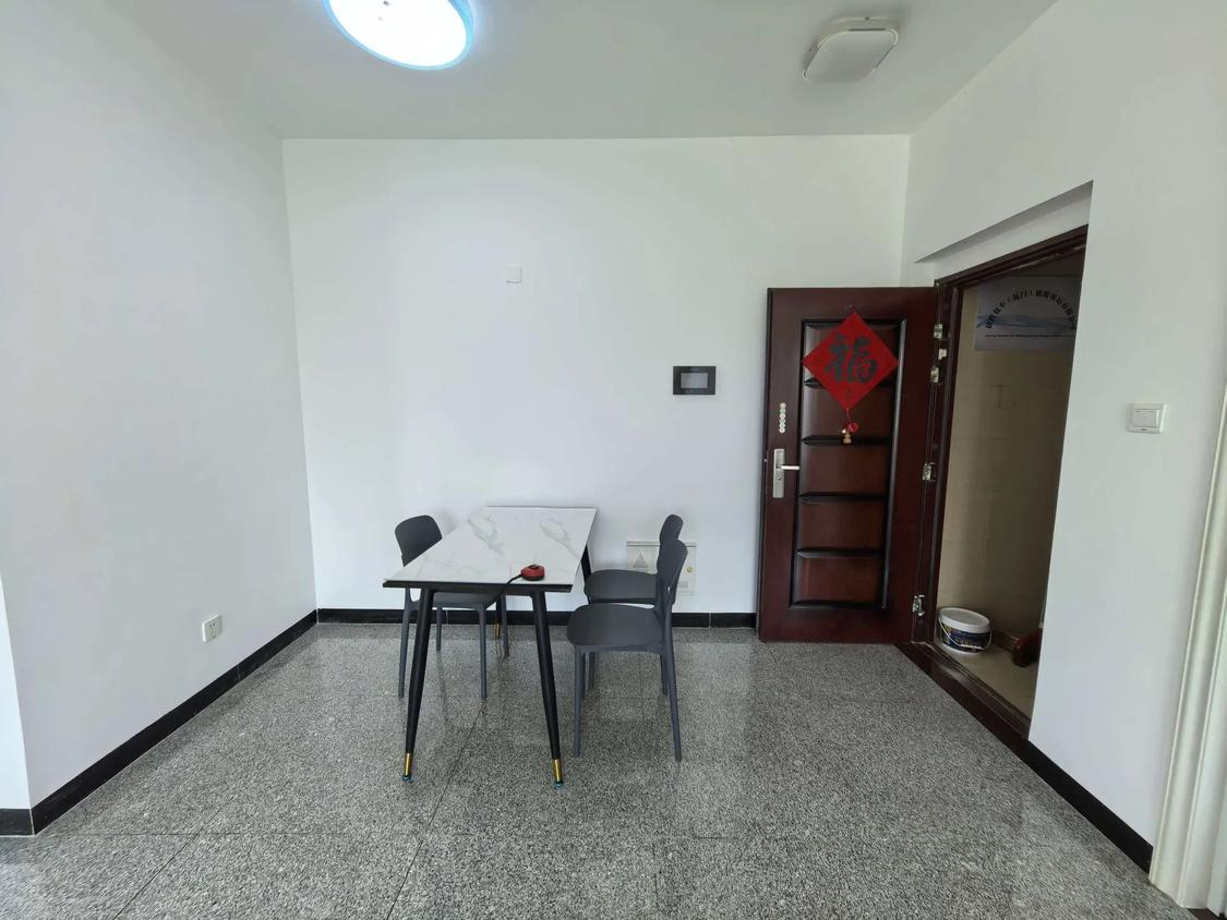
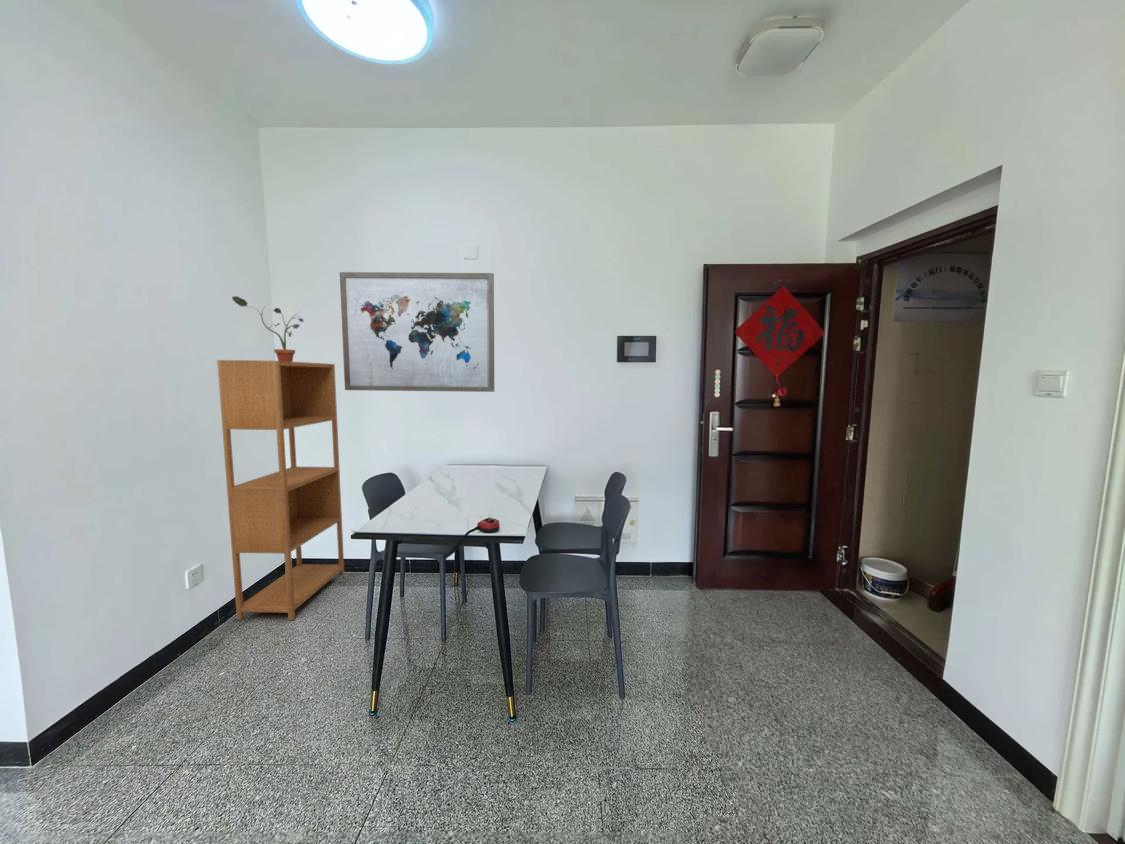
+ potted plant (276, 332)
+ wall art (418, 332)
+ bookcase (289, 481)
